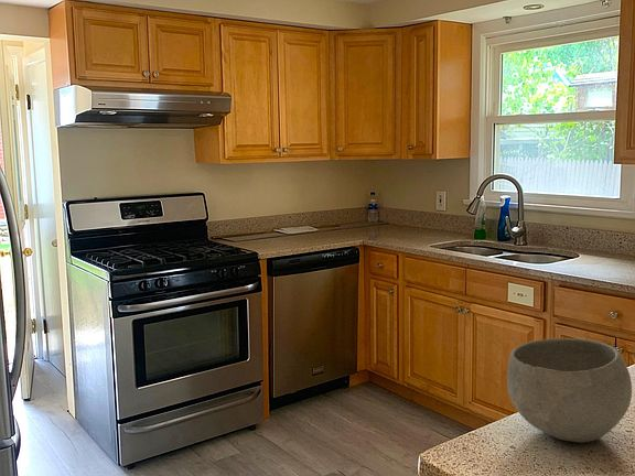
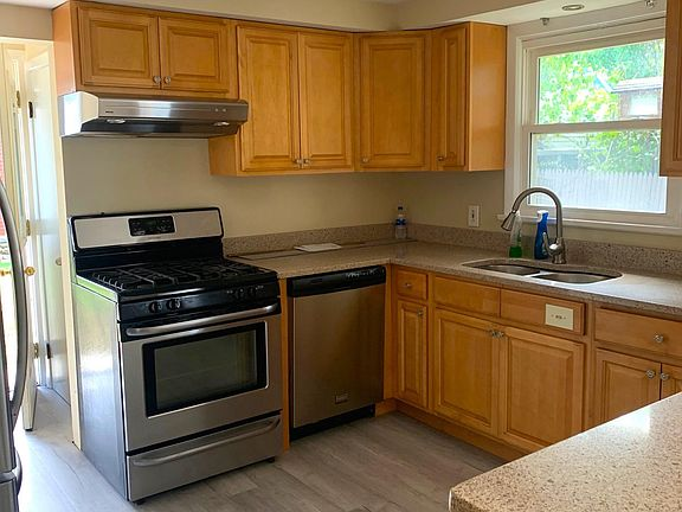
- bowl (567, 390)
